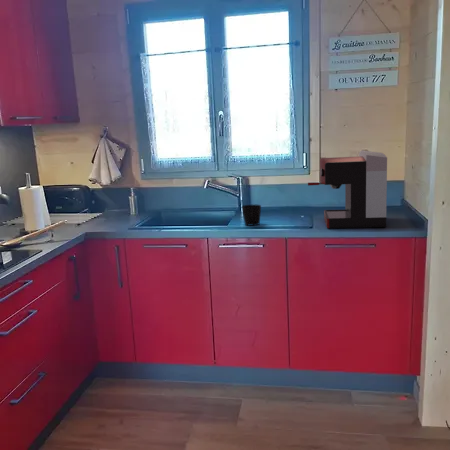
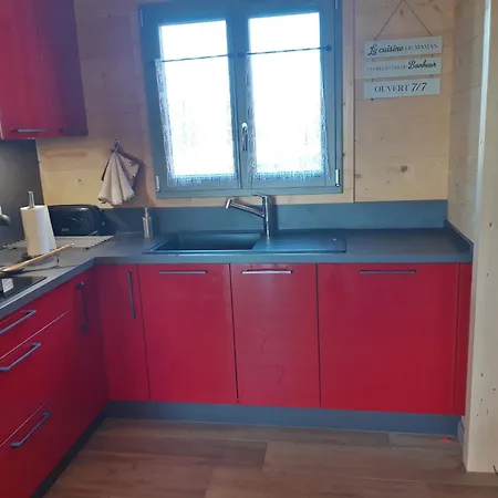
- cup (252, 215)
- coffee maker (345, 187)
